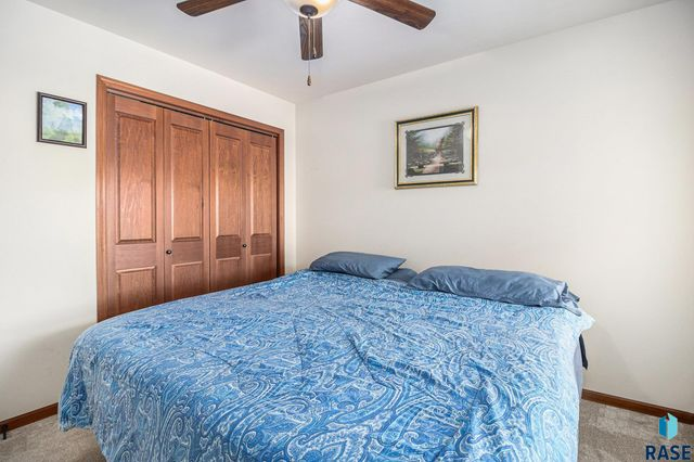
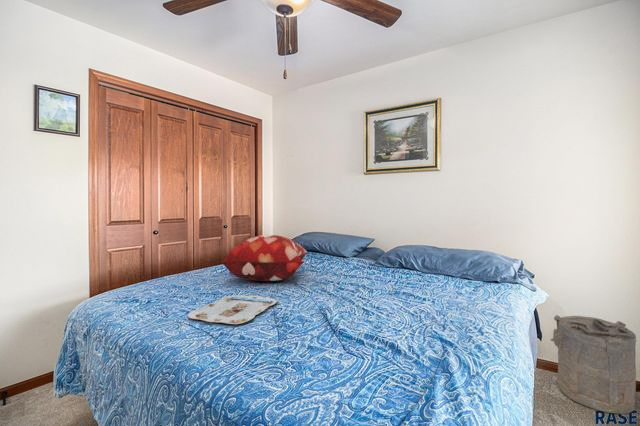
+ serving tray (235, 308)
+ decorative pillow (269, 256)
+ laundry hamper (590, 356)
